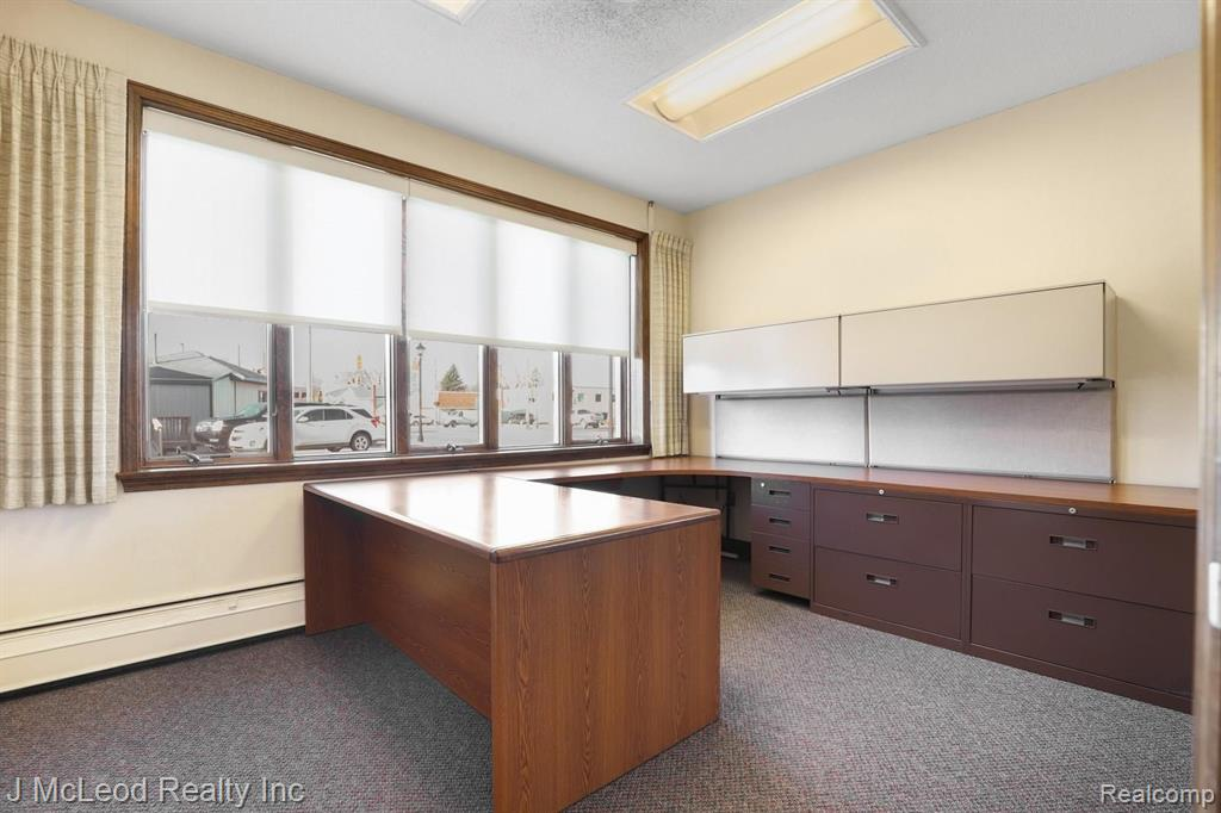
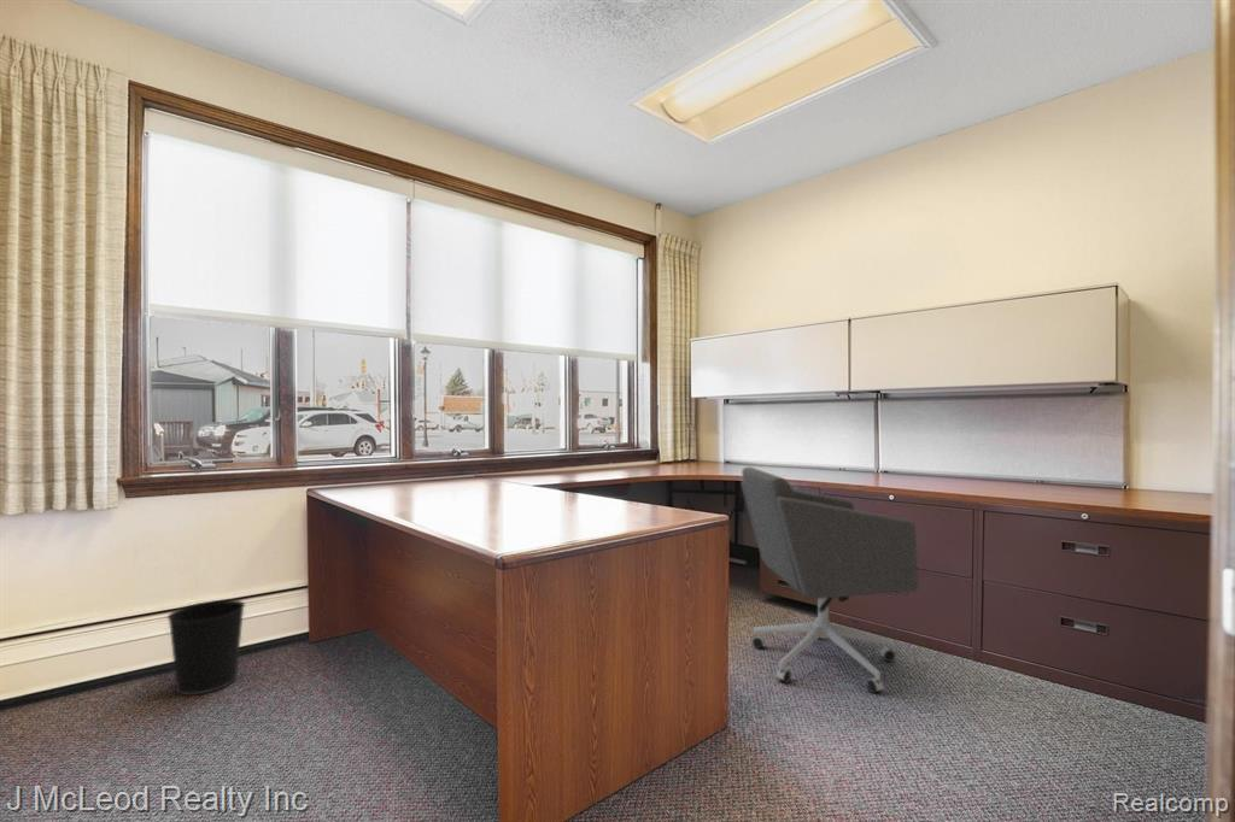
+ wastebasket (207, 646)
+ office chair (820, 566)
